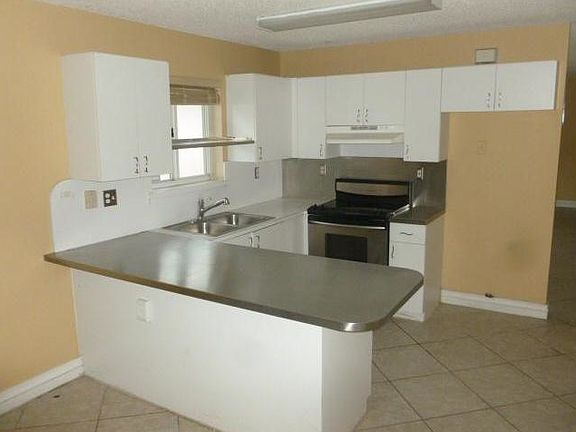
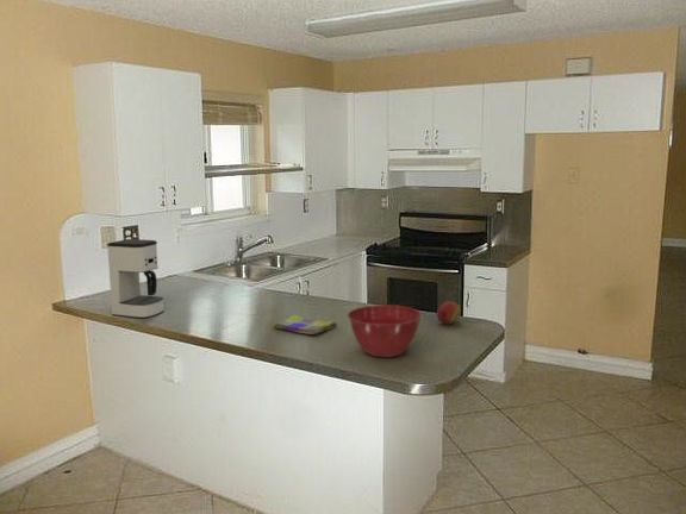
+ coffee maker (138, 276)
+ mixing bowl (383, 332)
+ dish towel (305, 324)
+ fruit (448, 312)
